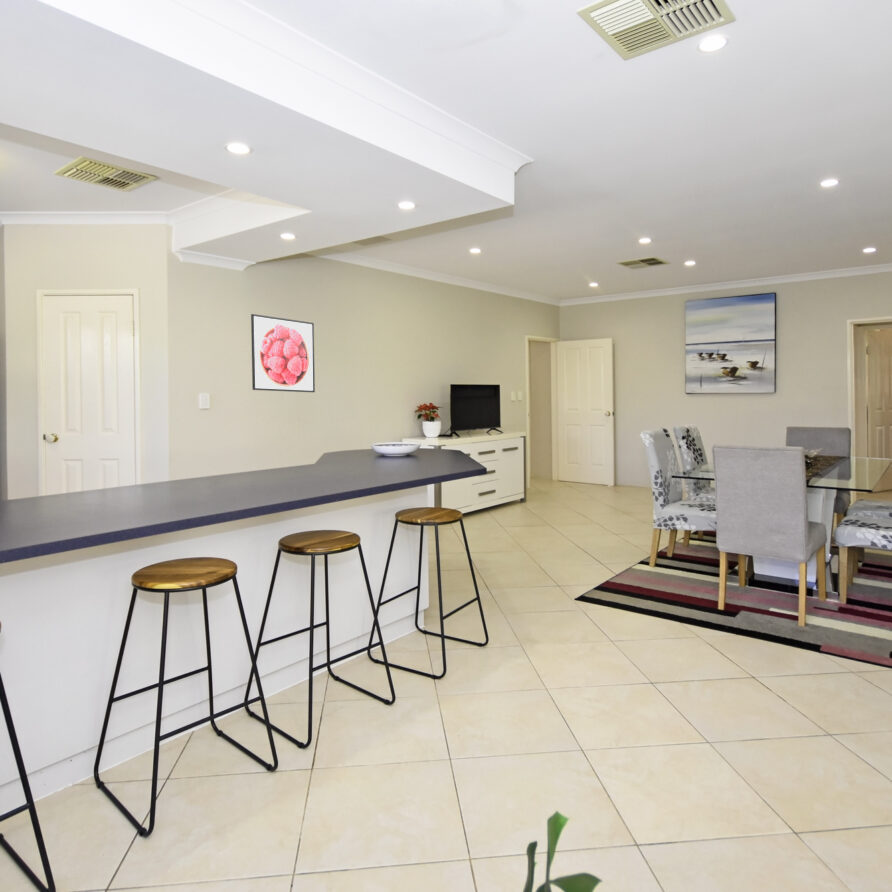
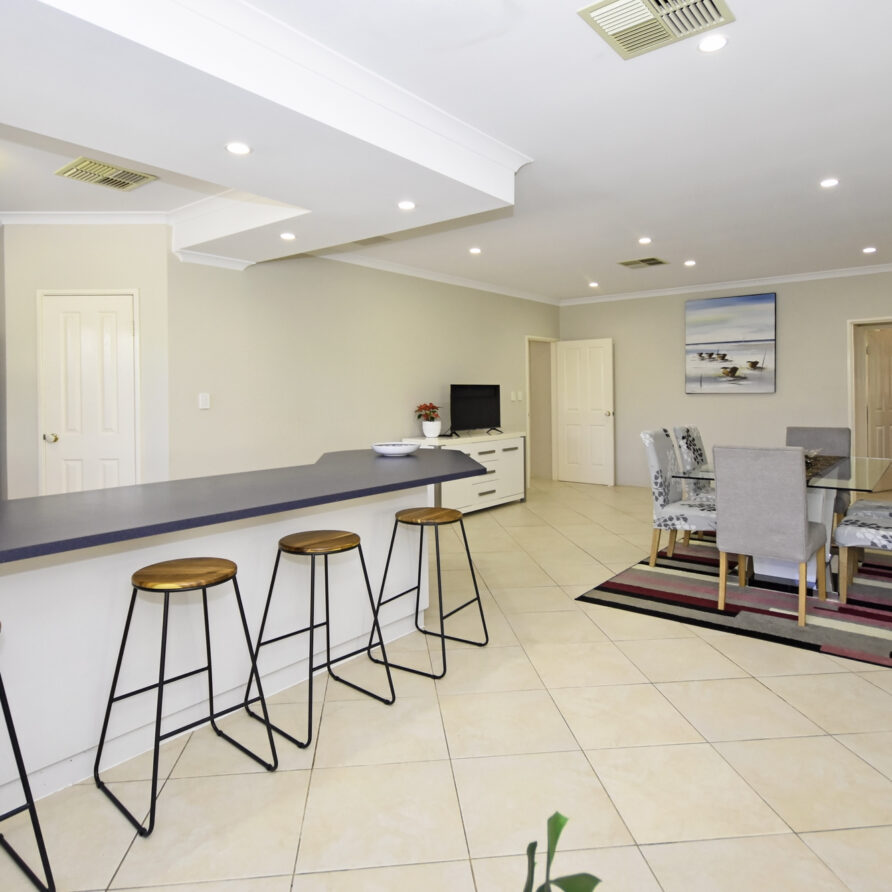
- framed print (284, 355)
